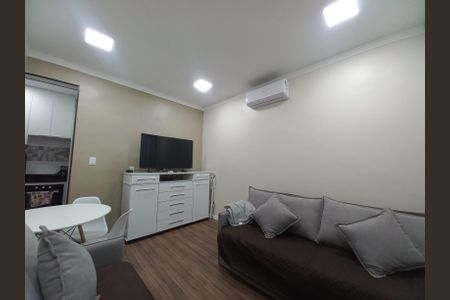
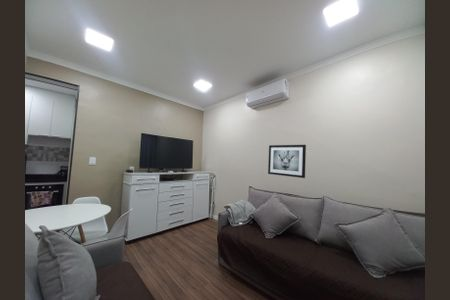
+ wall art (285, 160)
